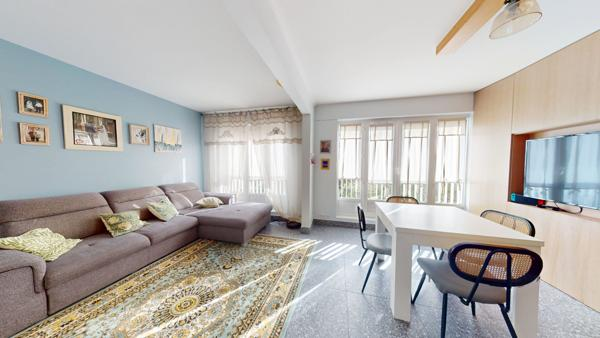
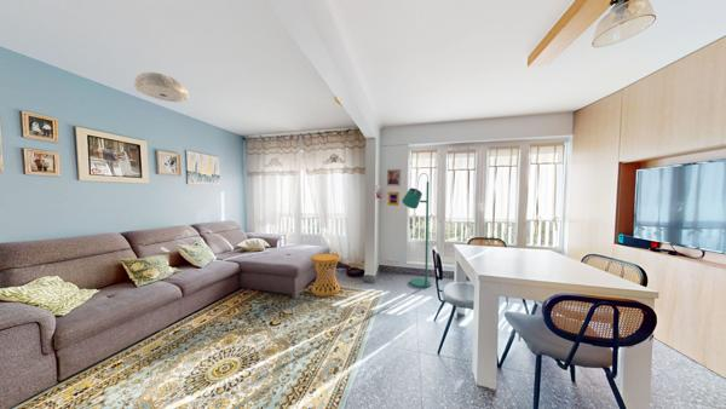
+ ceiling light (162, 86)
+ floor lamp (426, 227)
+ side table (325, 272)
